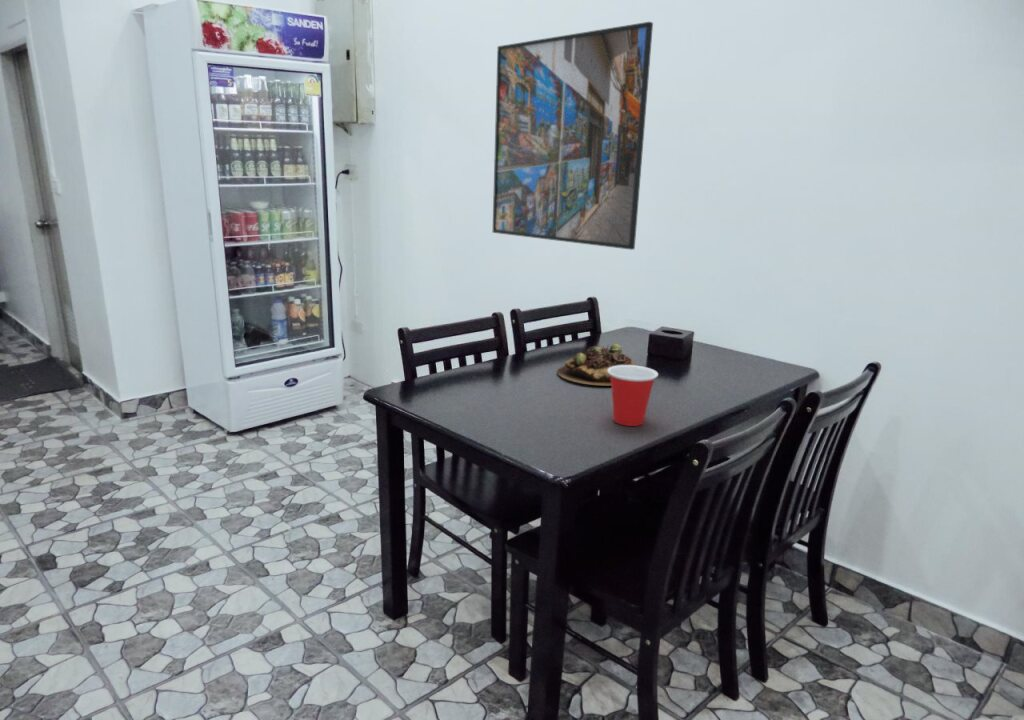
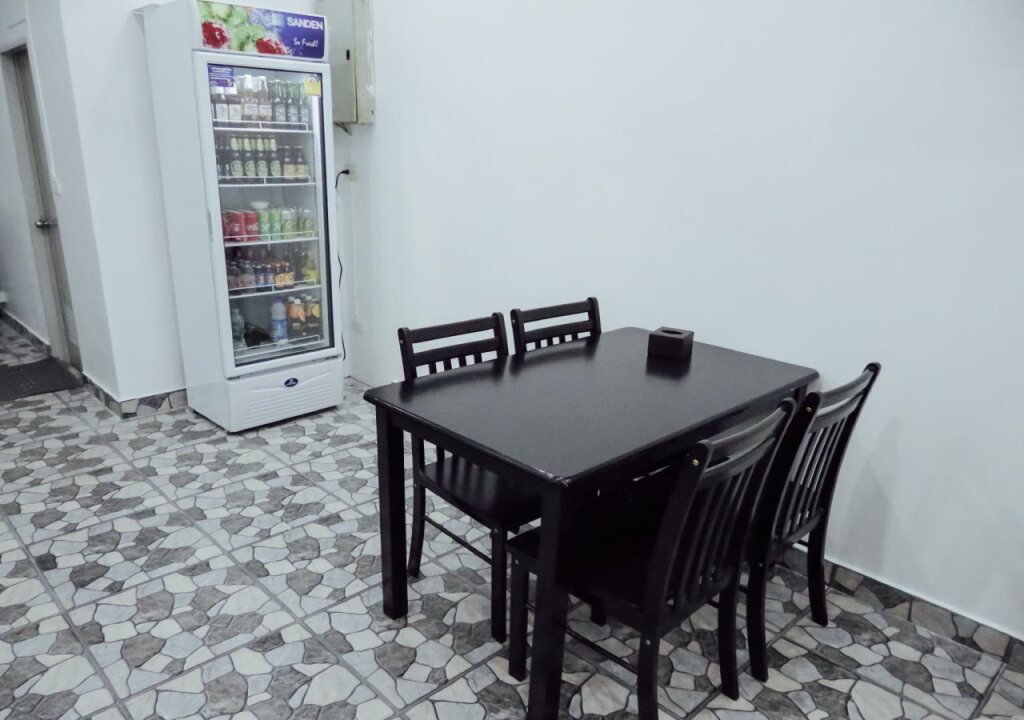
- cup (630, 396)
- succulent plant (598, 360)
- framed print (561, 141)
